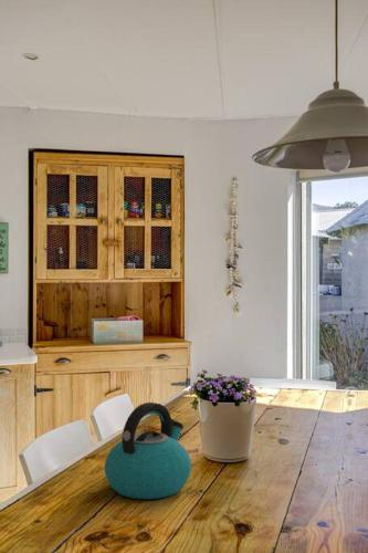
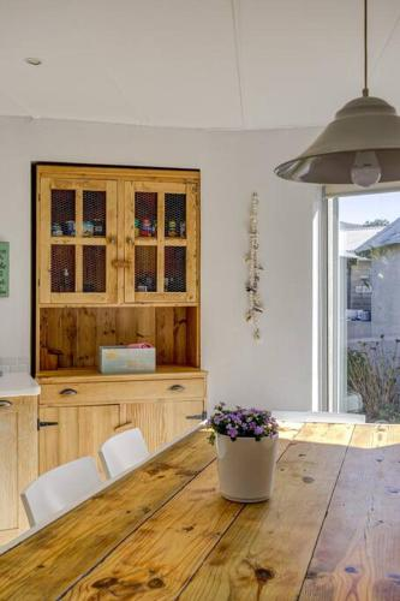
- kettle (151, 442)
